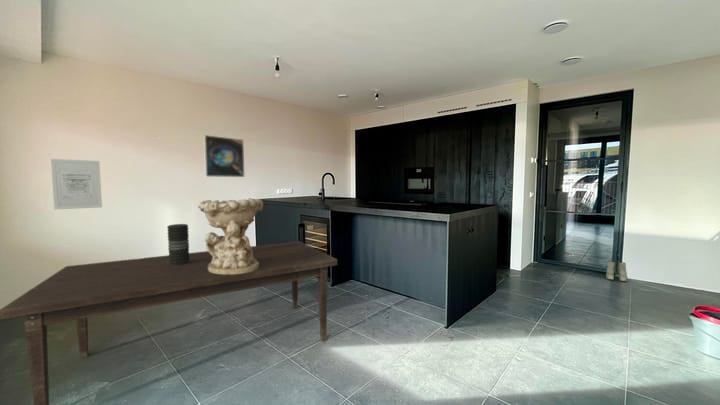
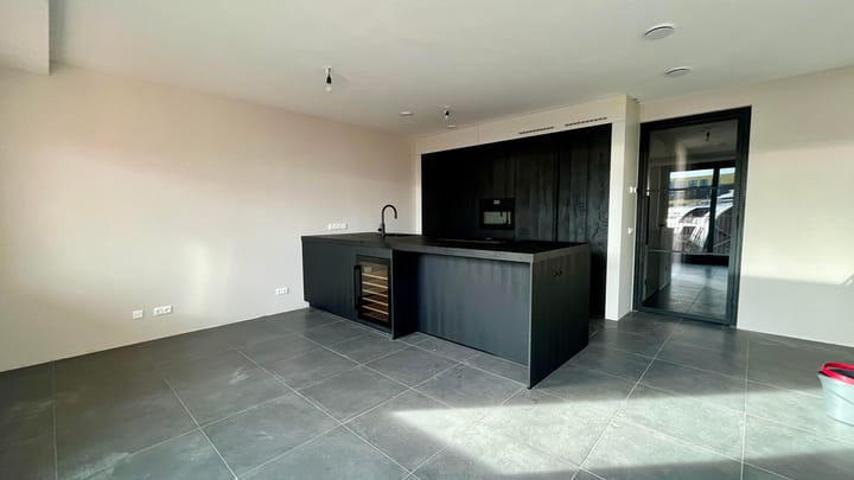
- decorative bowl (232, 233)
- dining table (205, 296)
- boots (619, 270)
- wall art (77, 184)
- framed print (225, 157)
- vase (178, 244)
